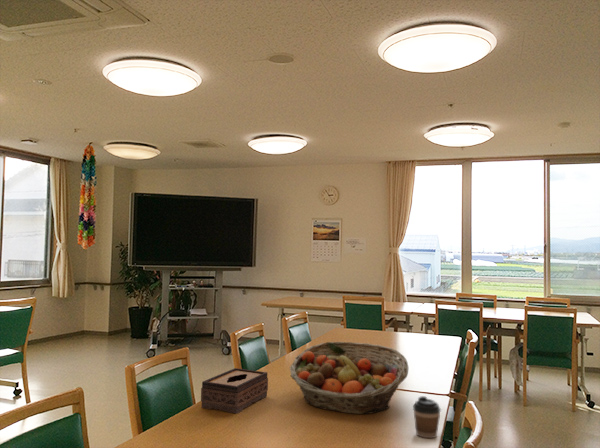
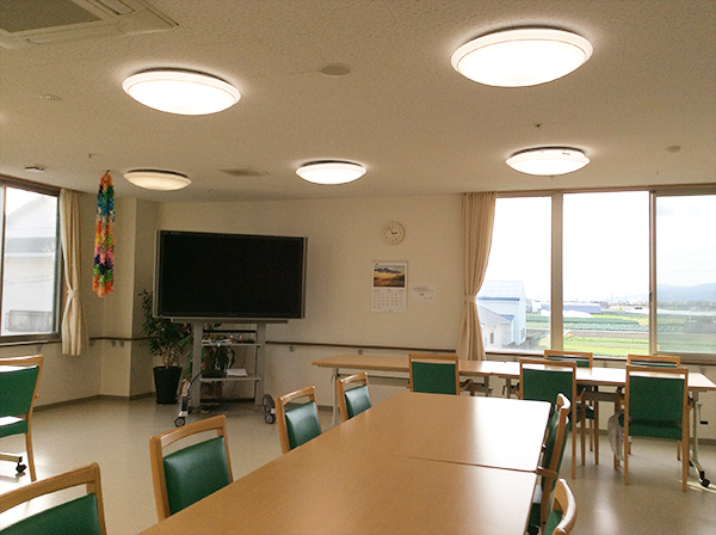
- coffee cup (426, 416)
- fruit basket (347, 375)
- tissue box (235, 389)
